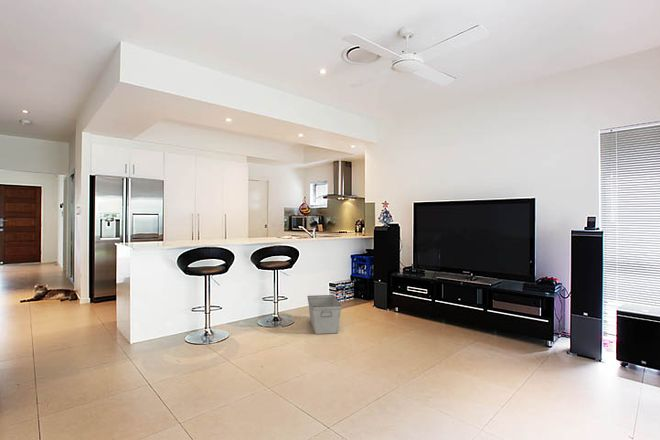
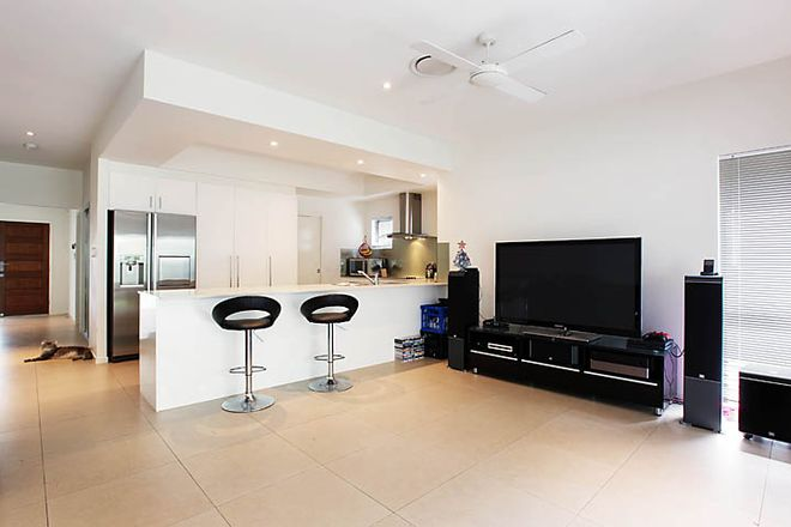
- storage bin (323, 313)
